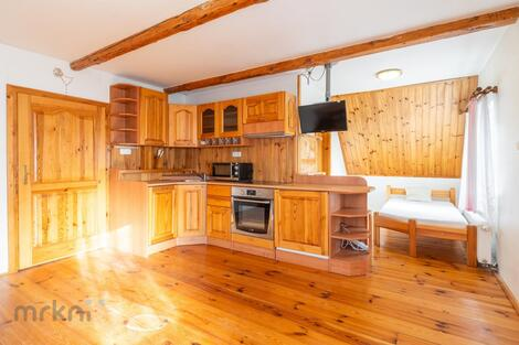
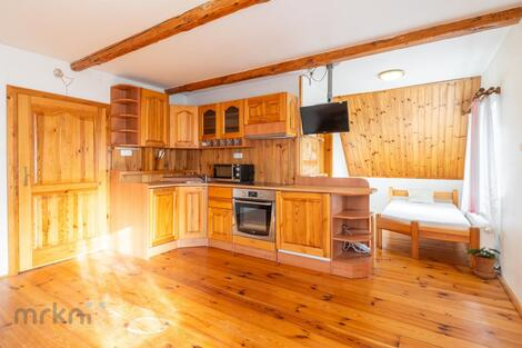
+ potted plant (481, 260)
